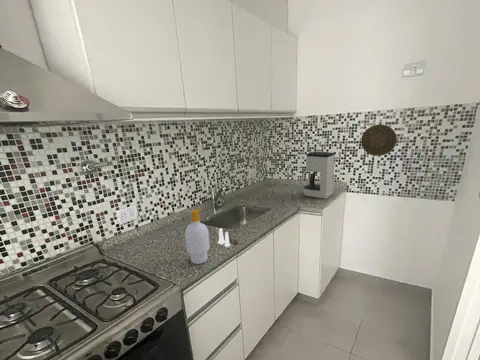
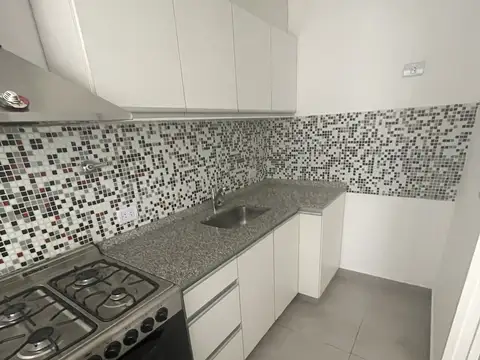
- decorative plate (378, 140)
- coffee maker (315, 174)
- salt and pepper shaker set (225, 235)
- soap bottle (196, 236)
